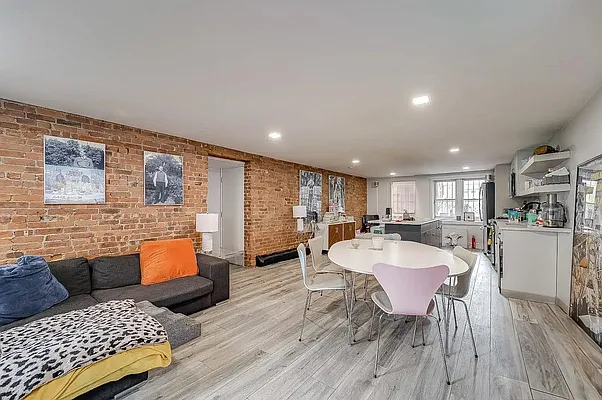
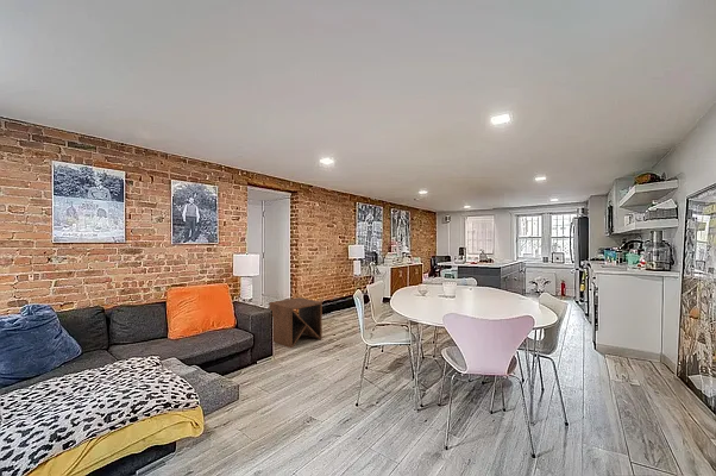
+ side table (295, 320)
